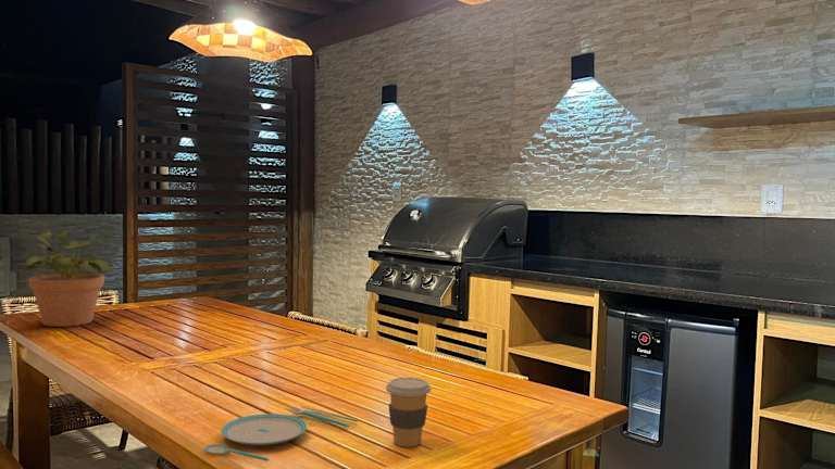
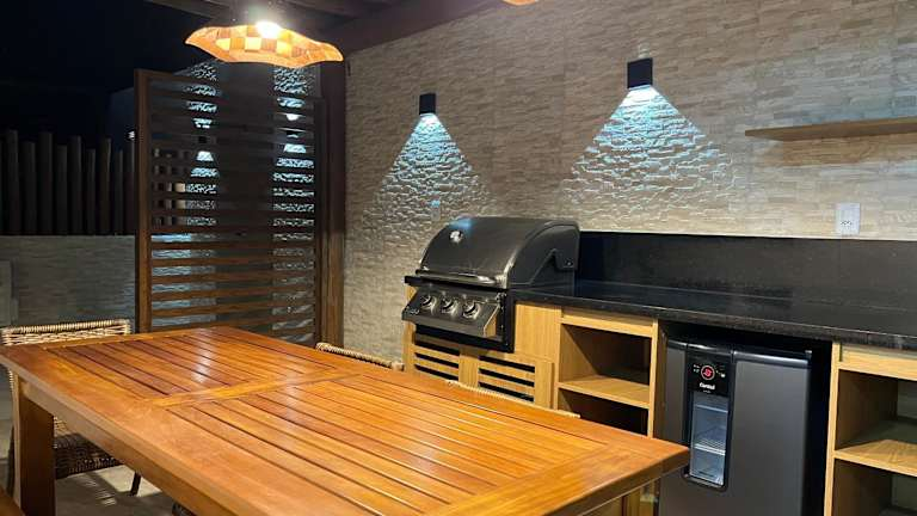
- potted plant (67, 278)
- coffee cup (408, 411)
- plate (279, 430)
